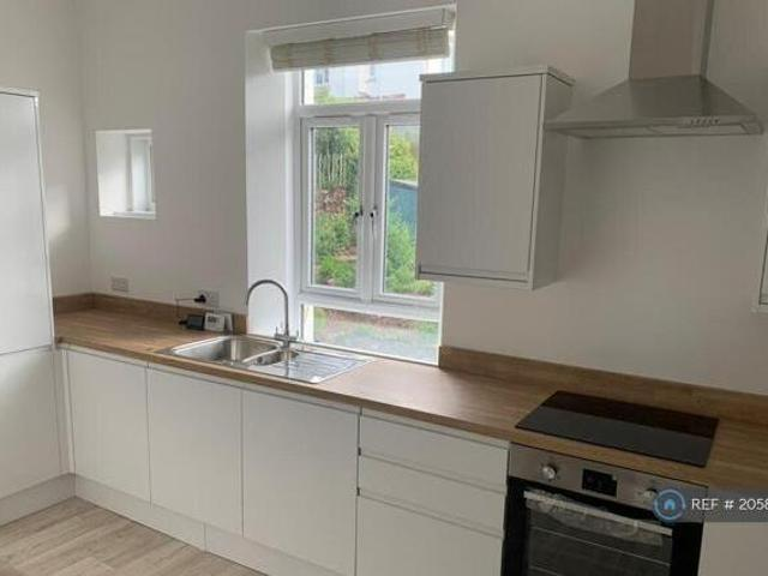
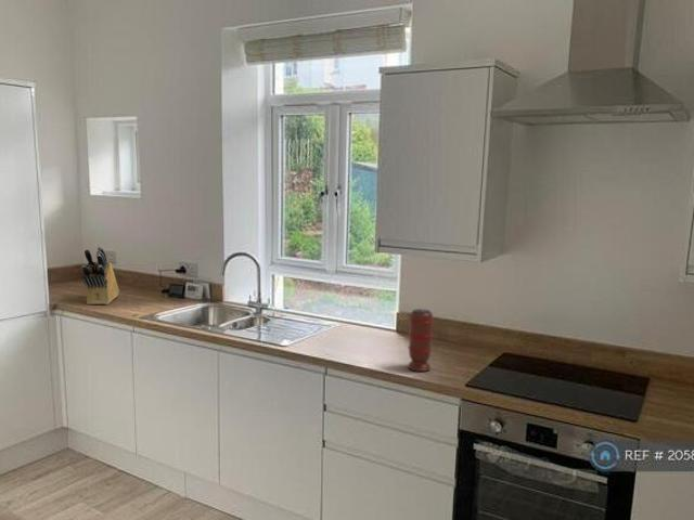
+ knife block (100, 273)
+ spice grinder (420, 339)
